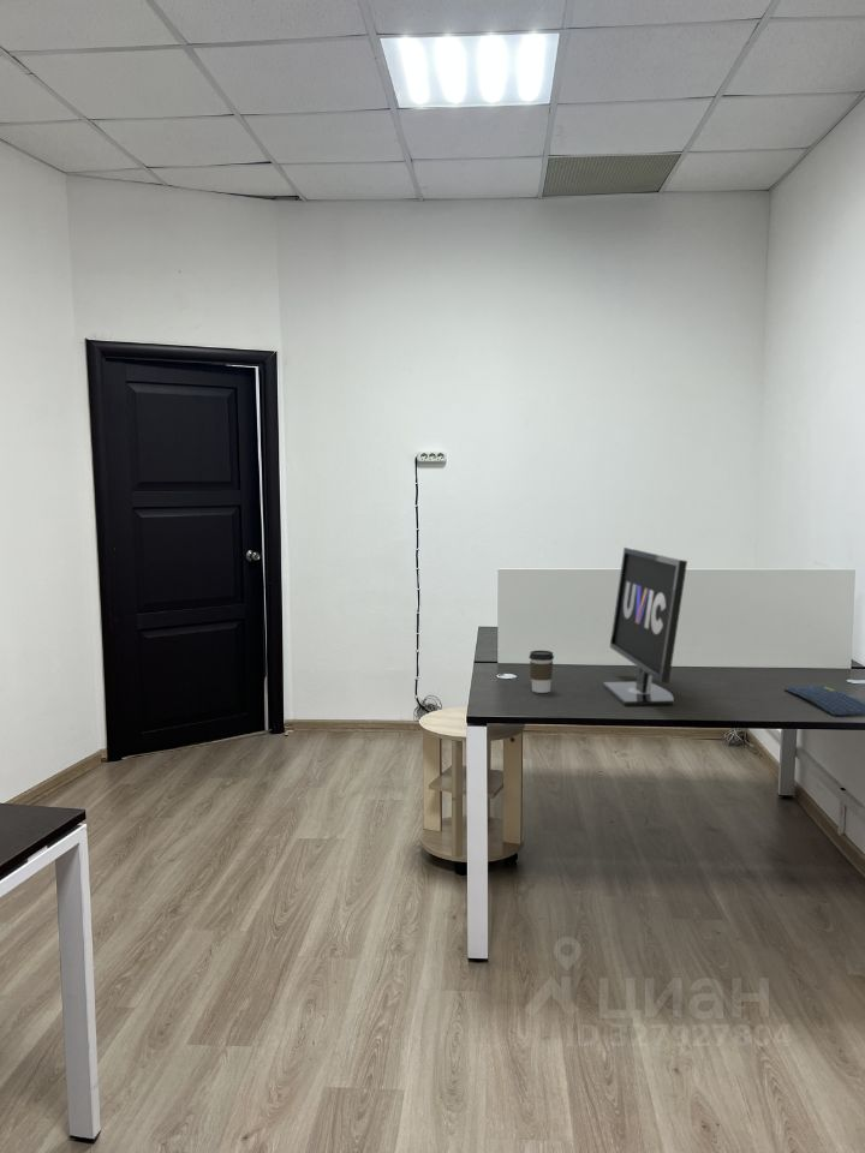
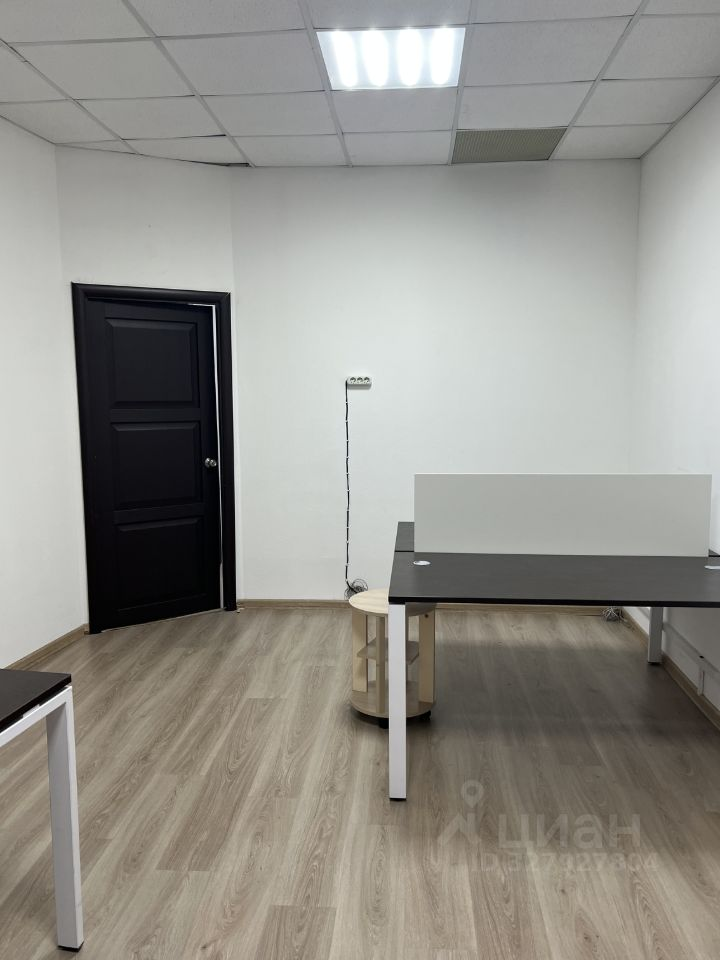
- keyboard (829, 698)
- coffee cup (541, 671)
- monitor (640, 623)
